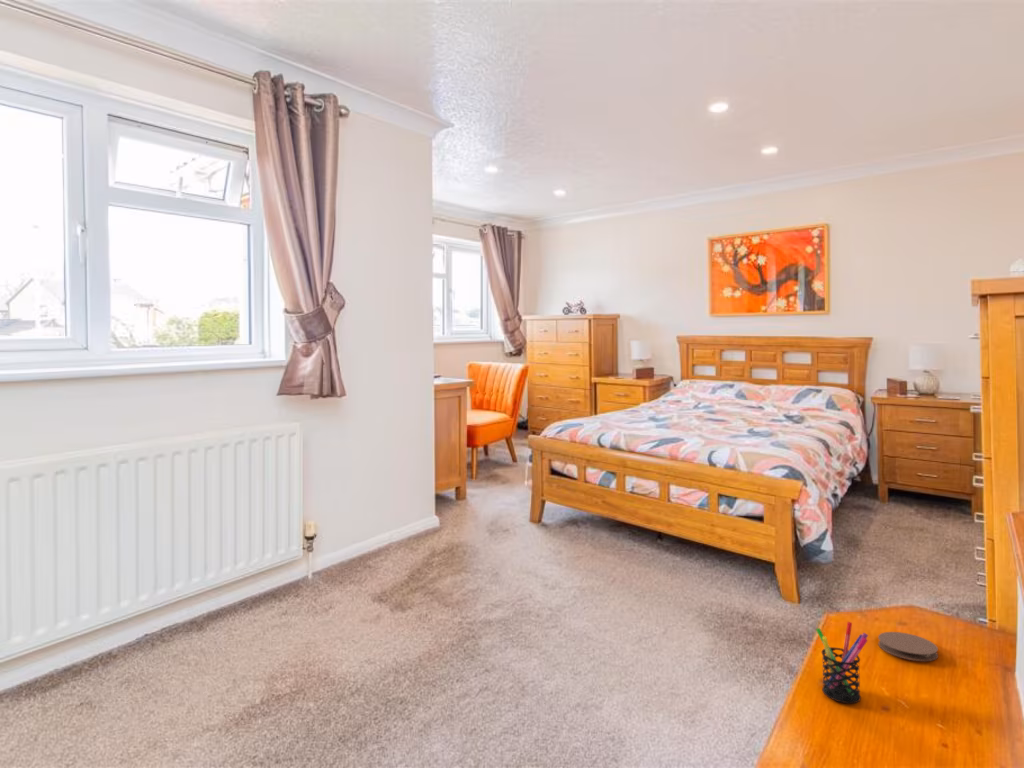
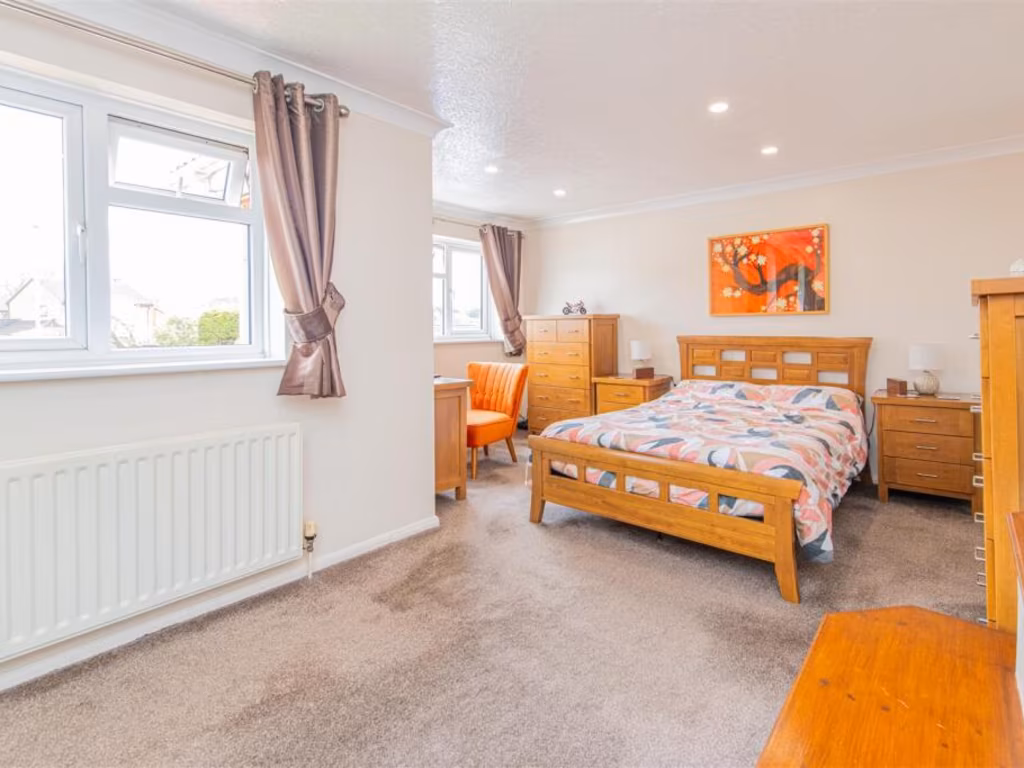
- pen holder (837, 656)
- coaster (907, 645)
